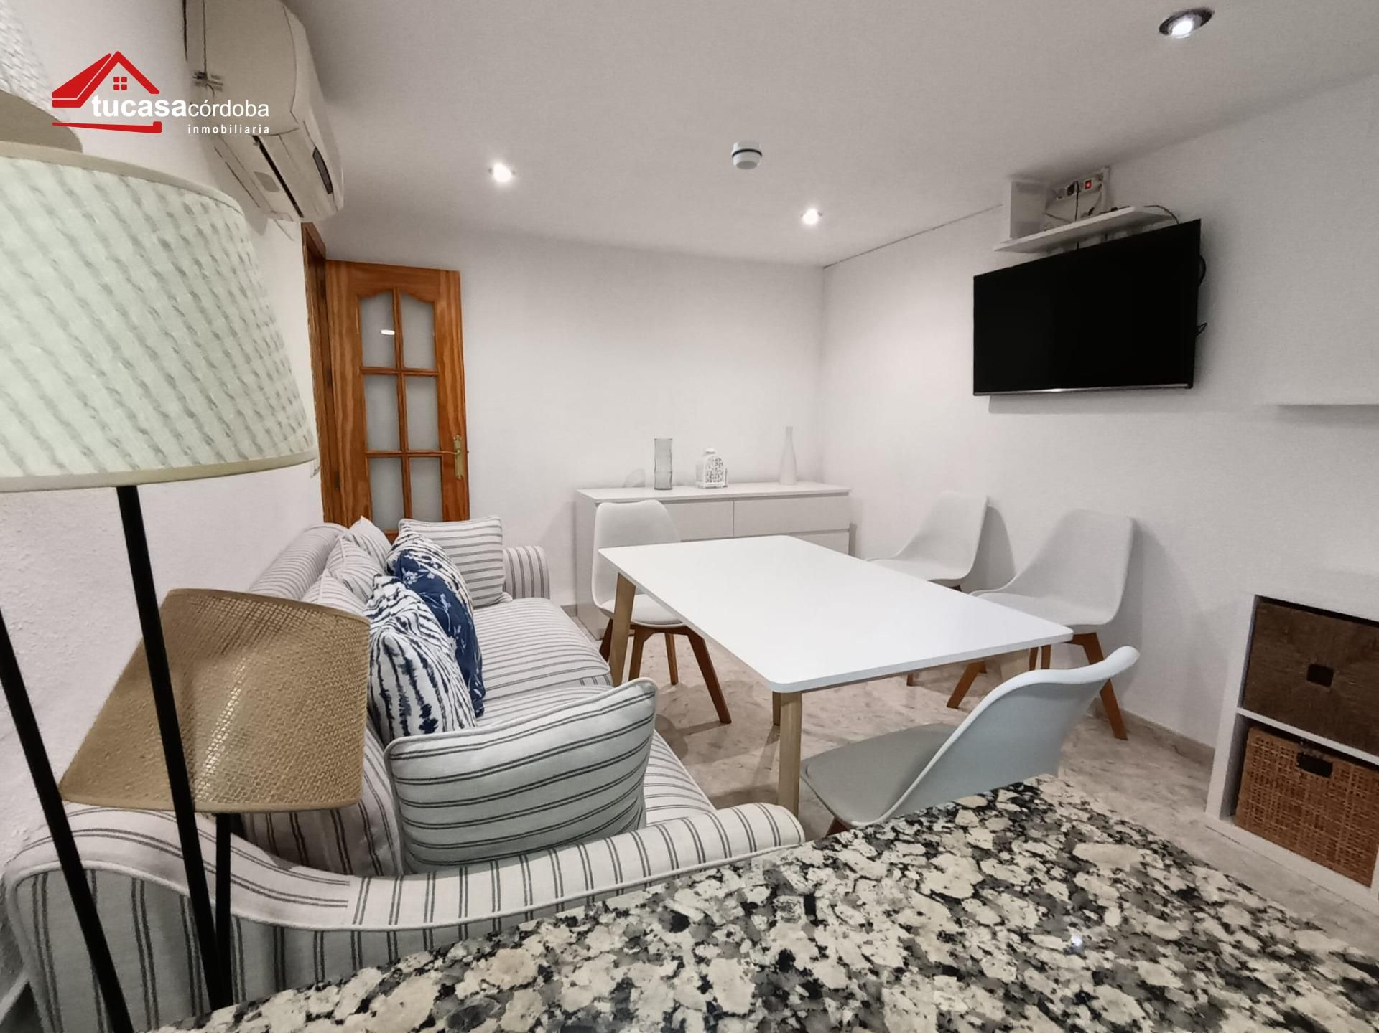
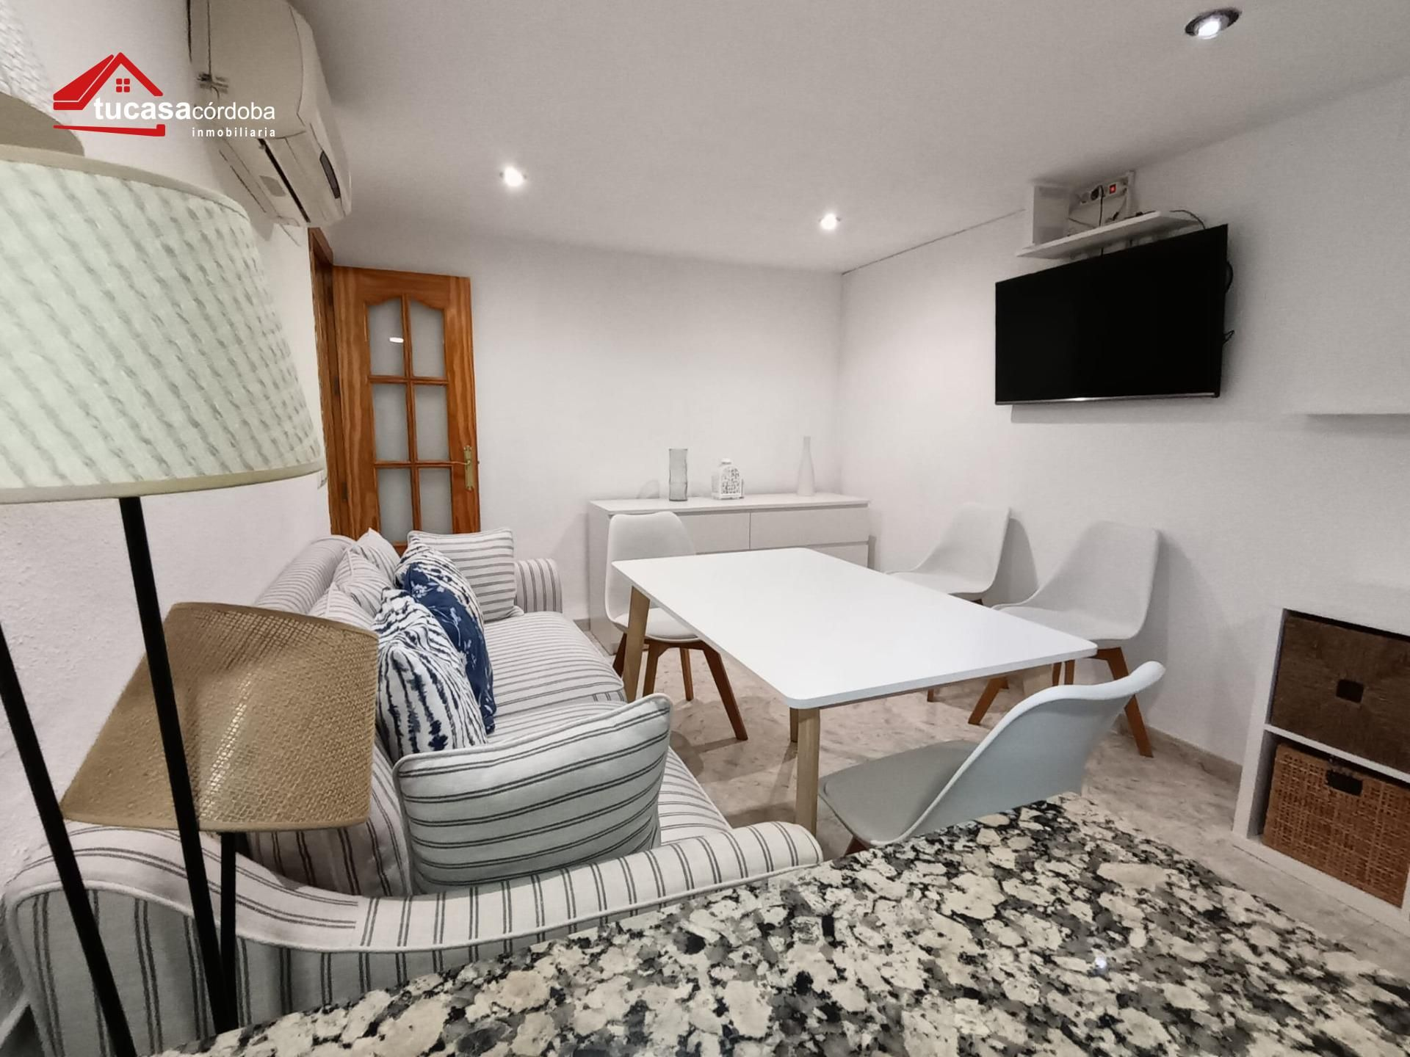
- smoke detector (747, 155)
